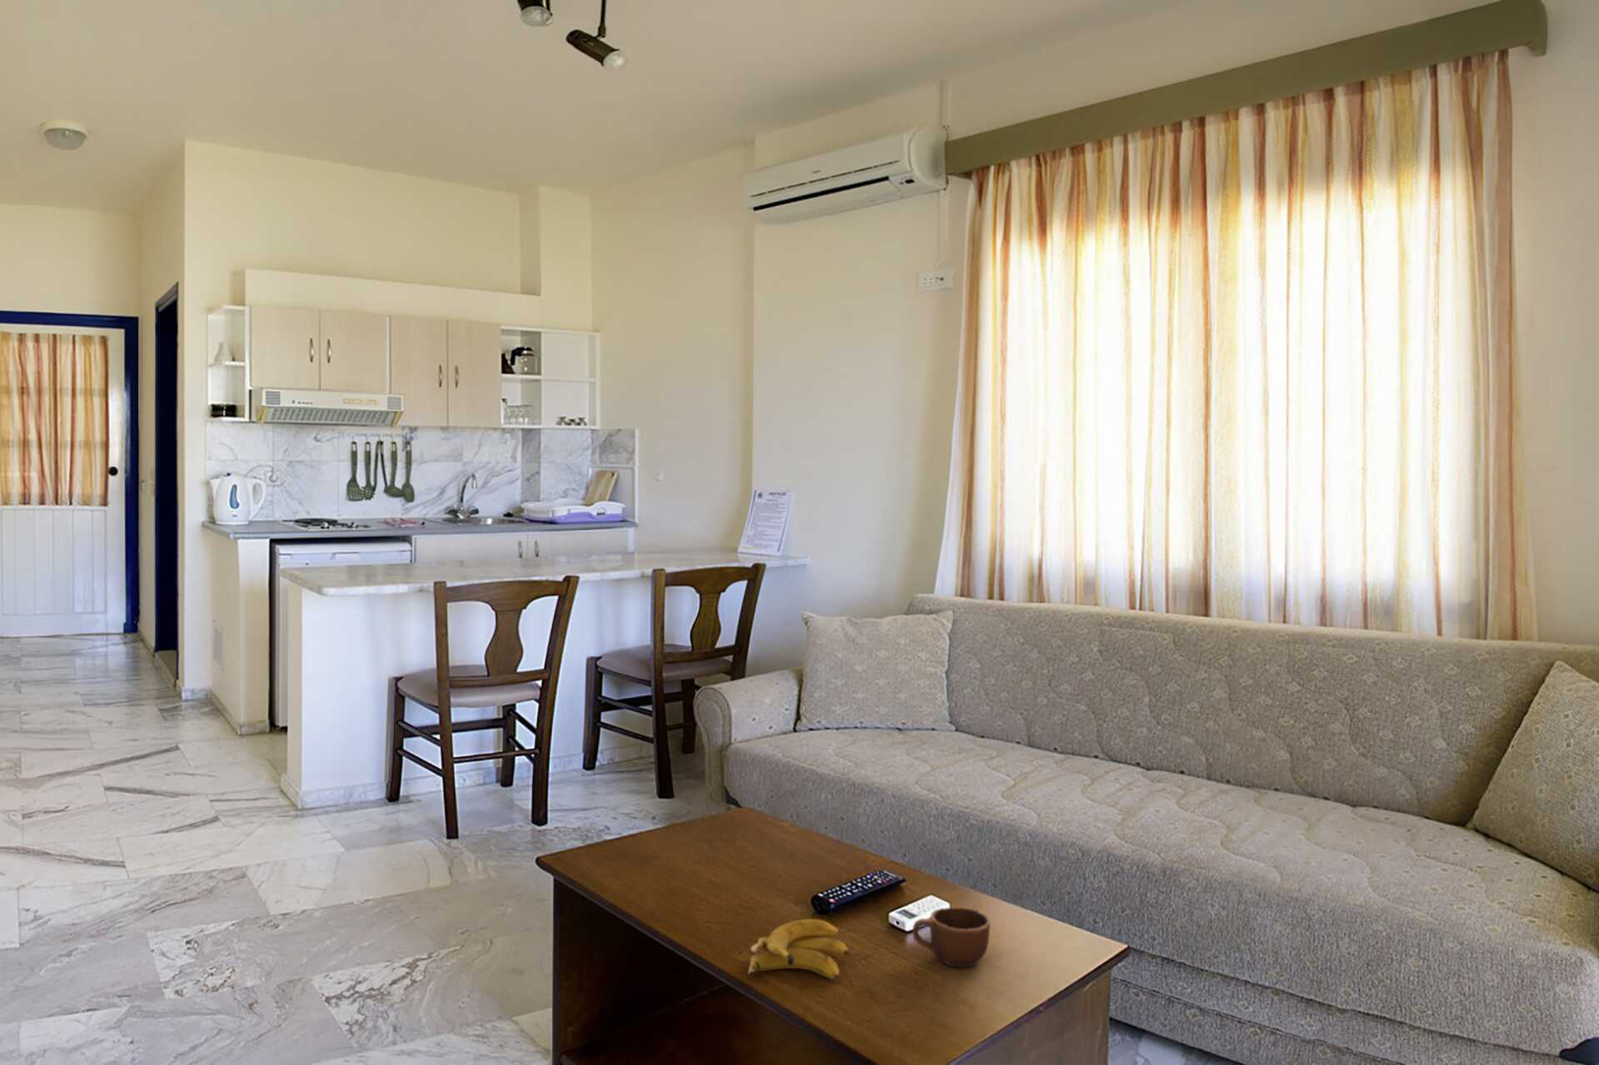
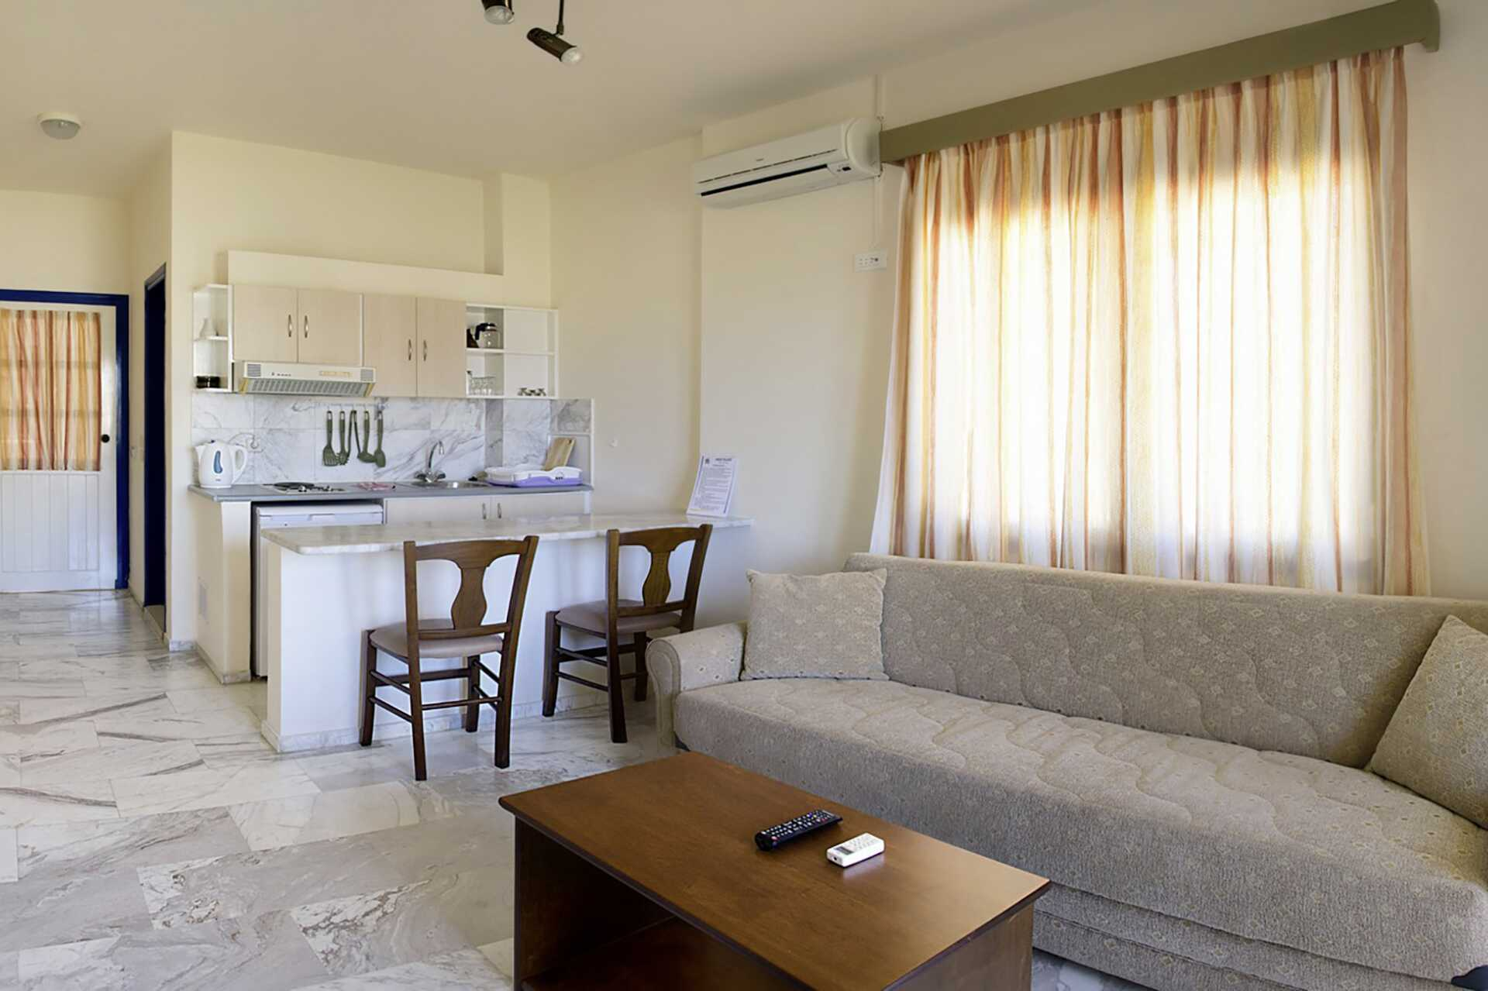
- banana (799, 951)
- mug (955, 939)
